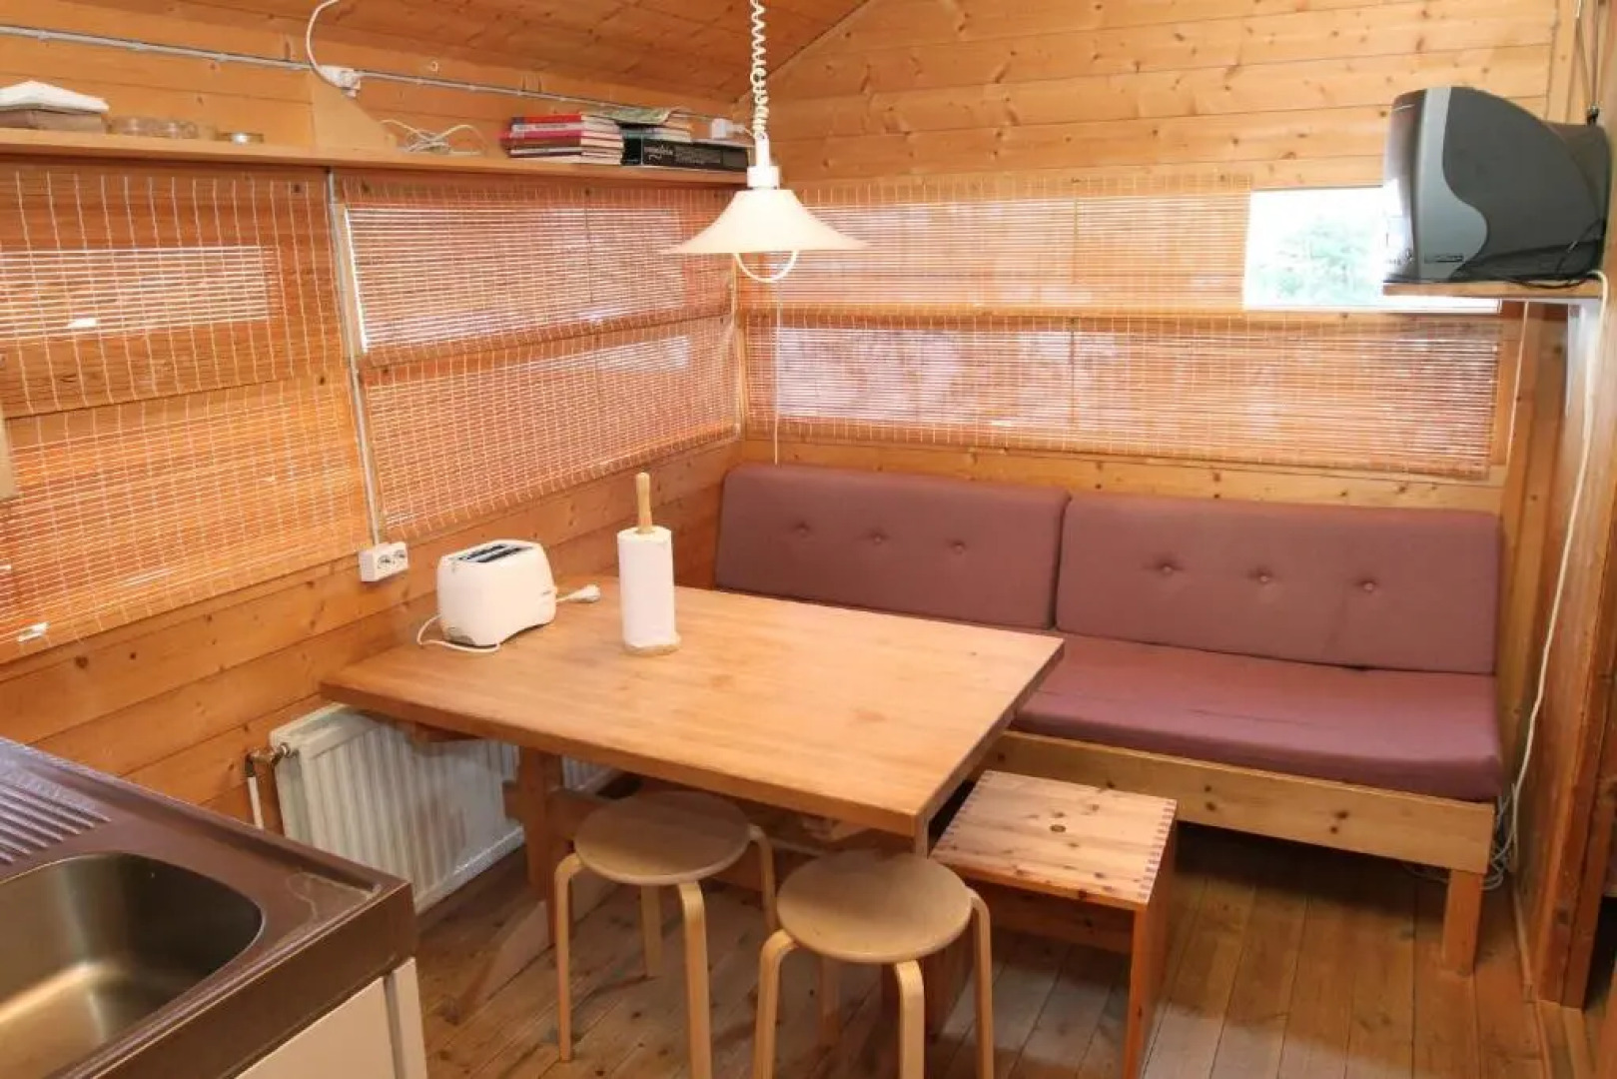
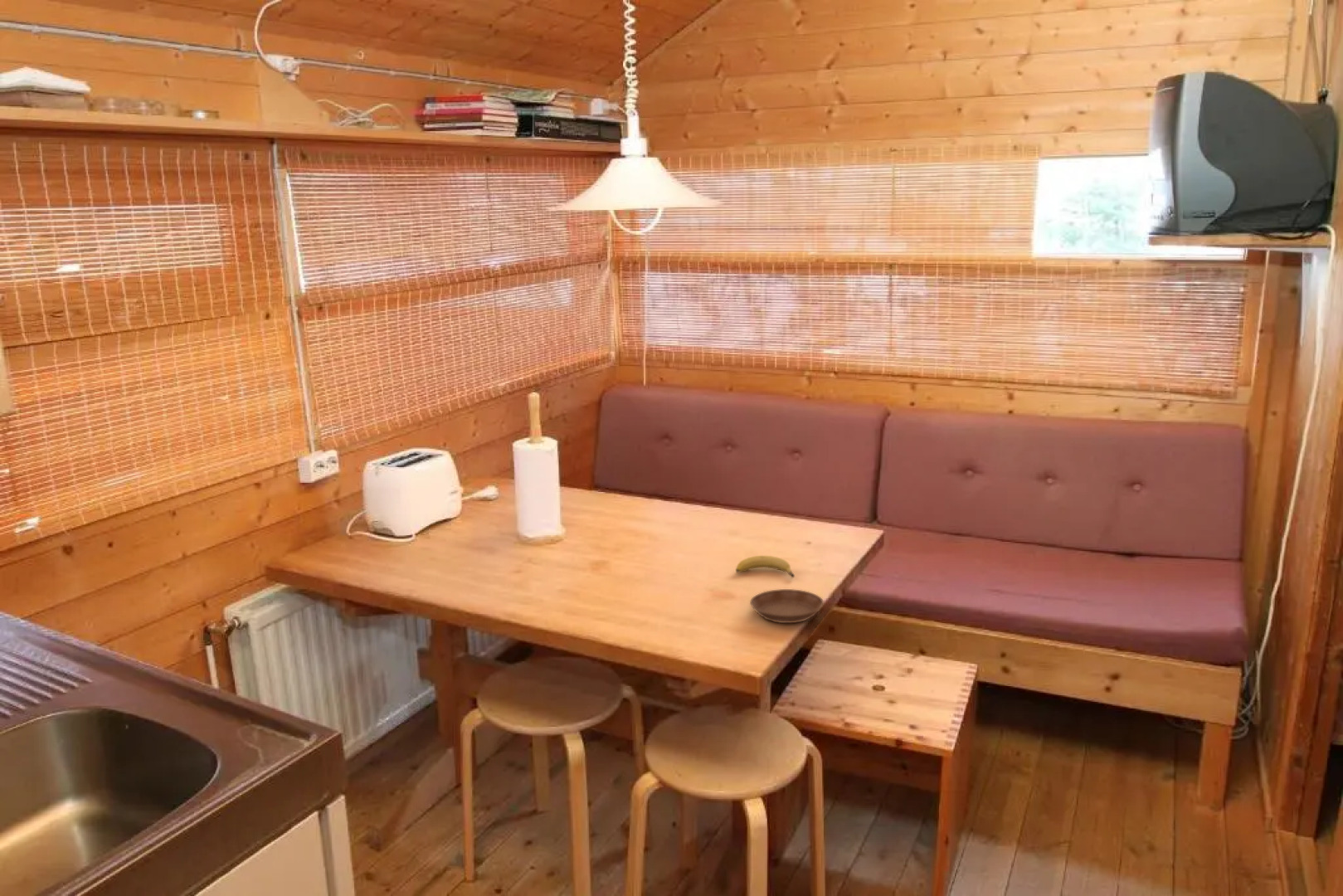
+ fruit (766, 565)
+ saucer (786, 607)
